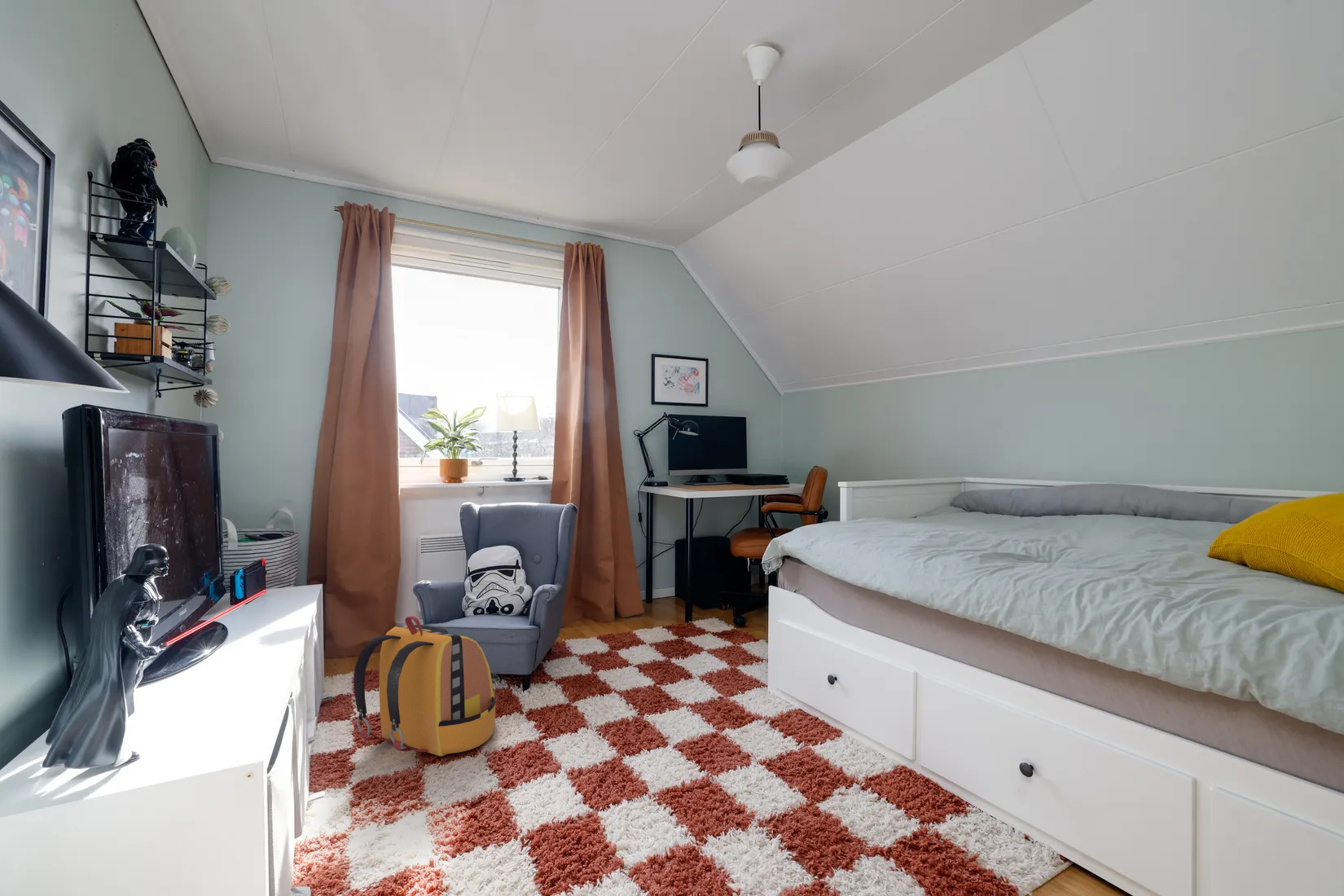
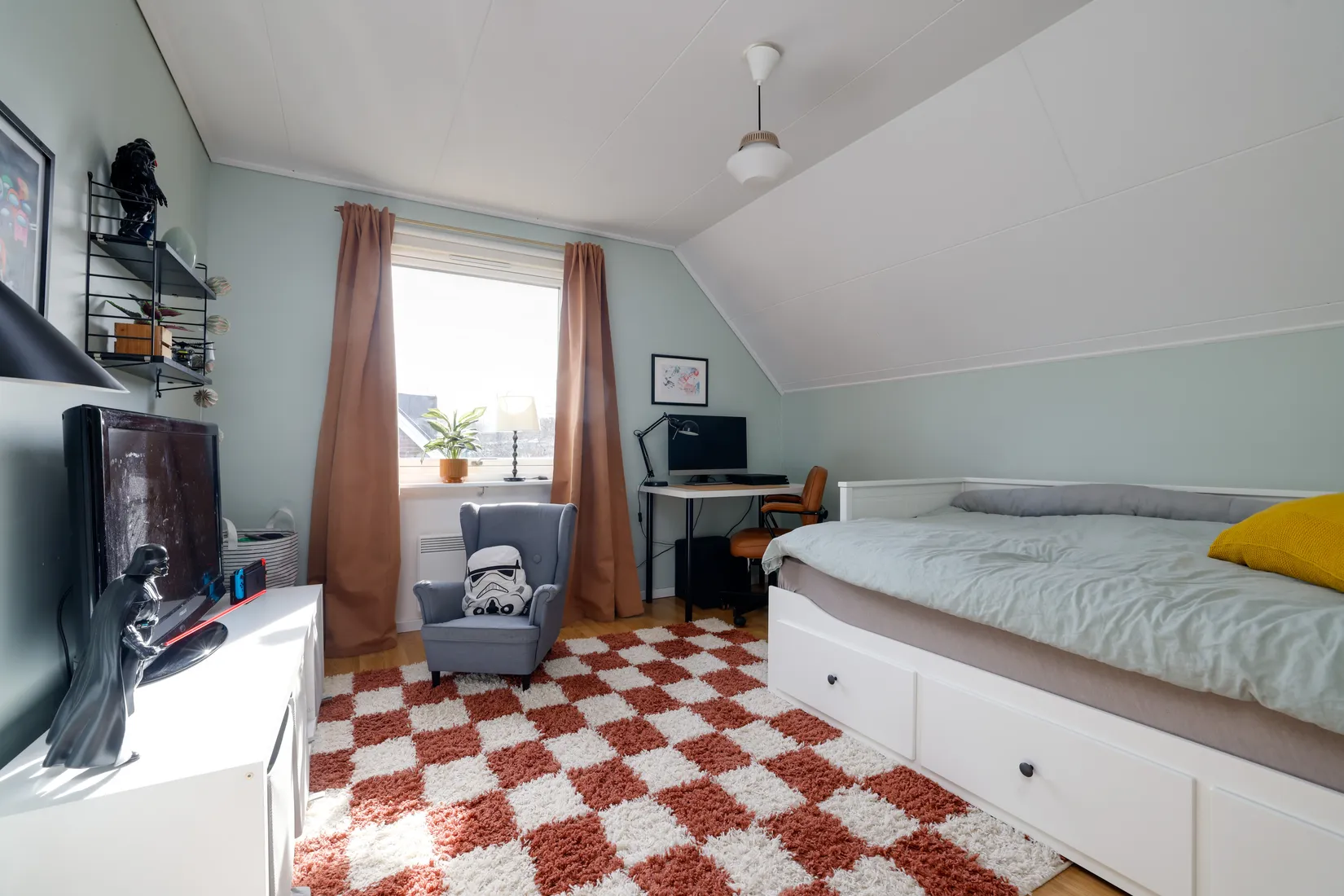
- backpack (430, 674)
